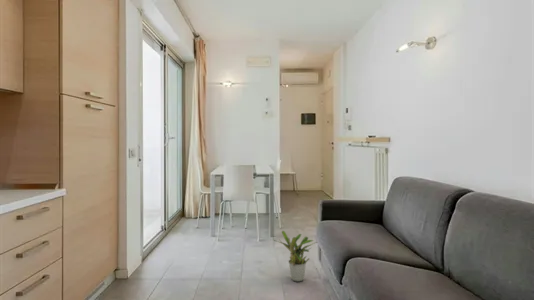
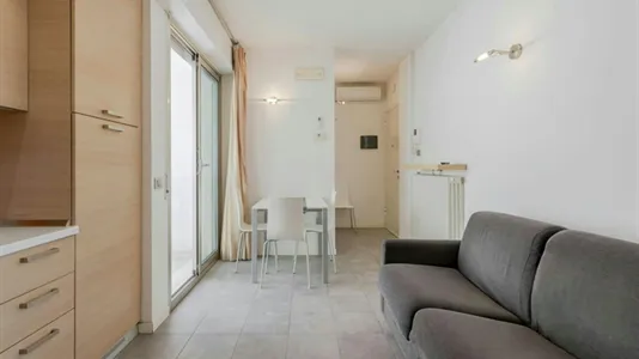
- potted plant (295, 256)
